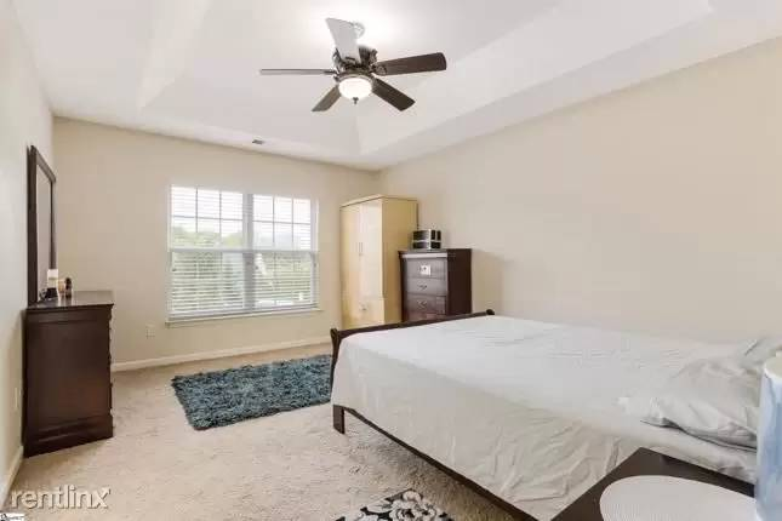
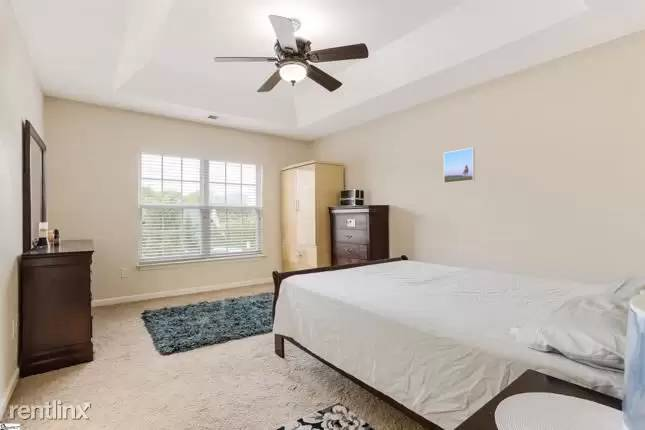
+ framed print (458, 166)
